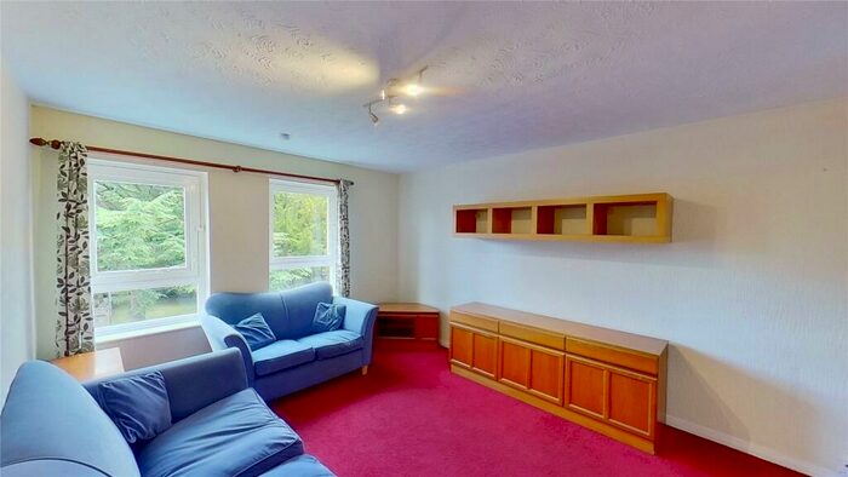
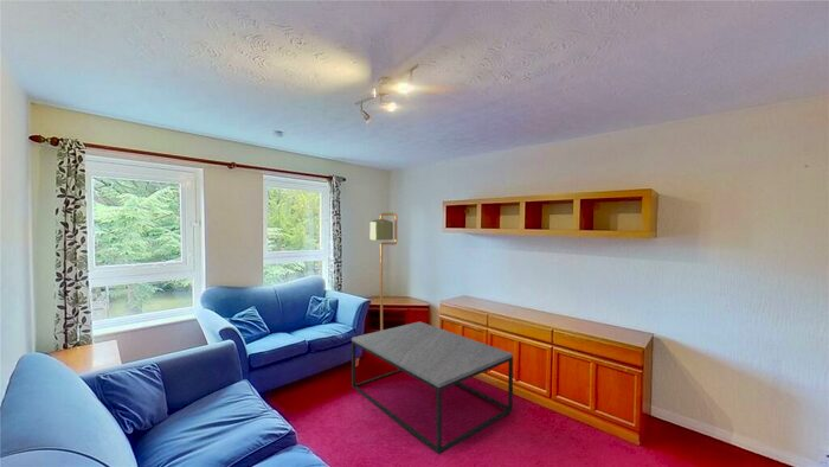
+ coffee table (426, 371)
+ floor lamp (381, 280)
